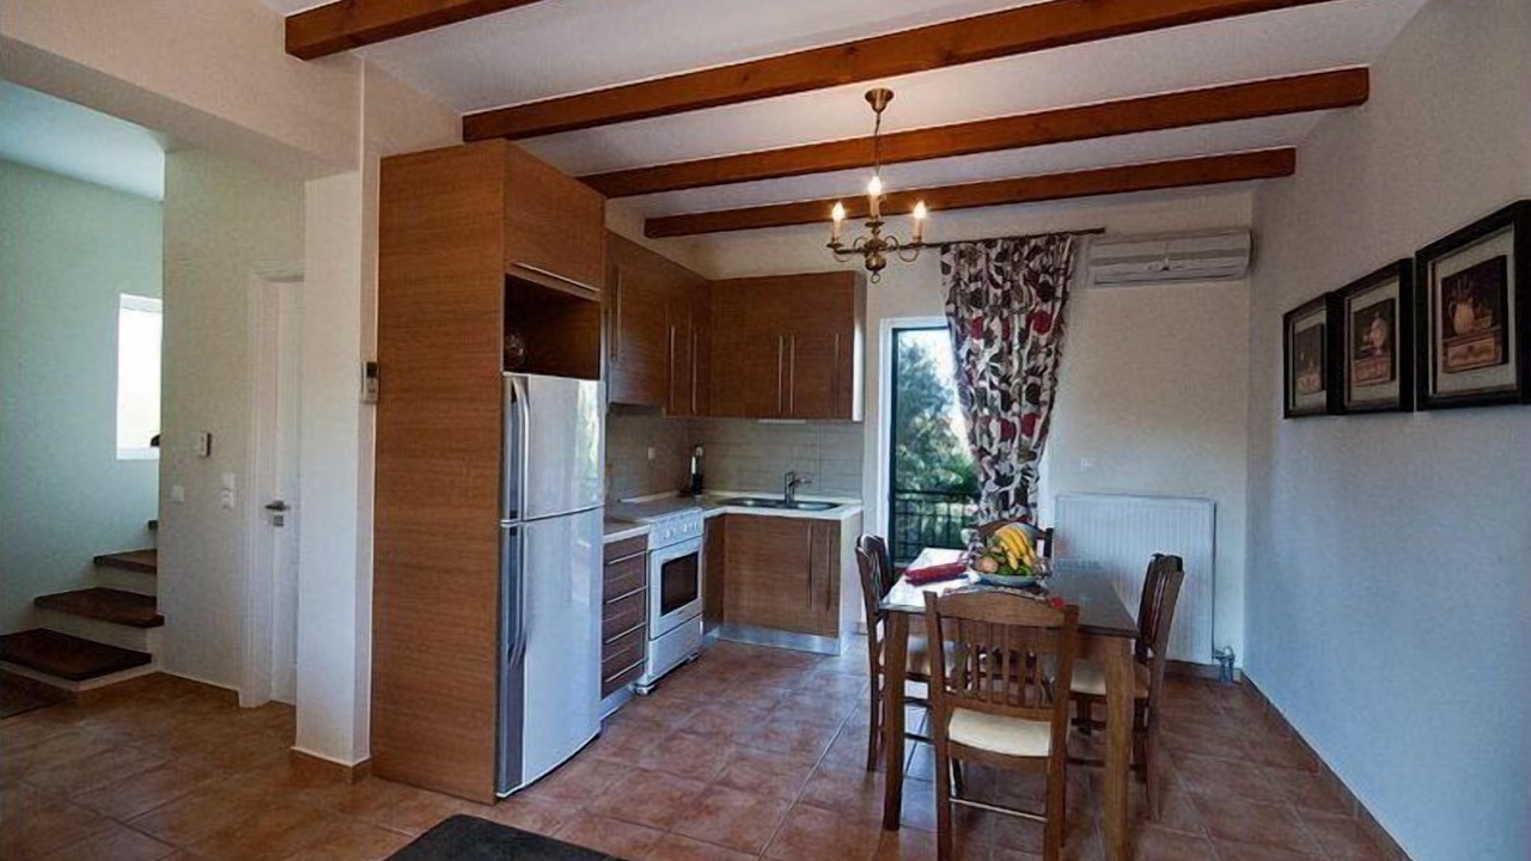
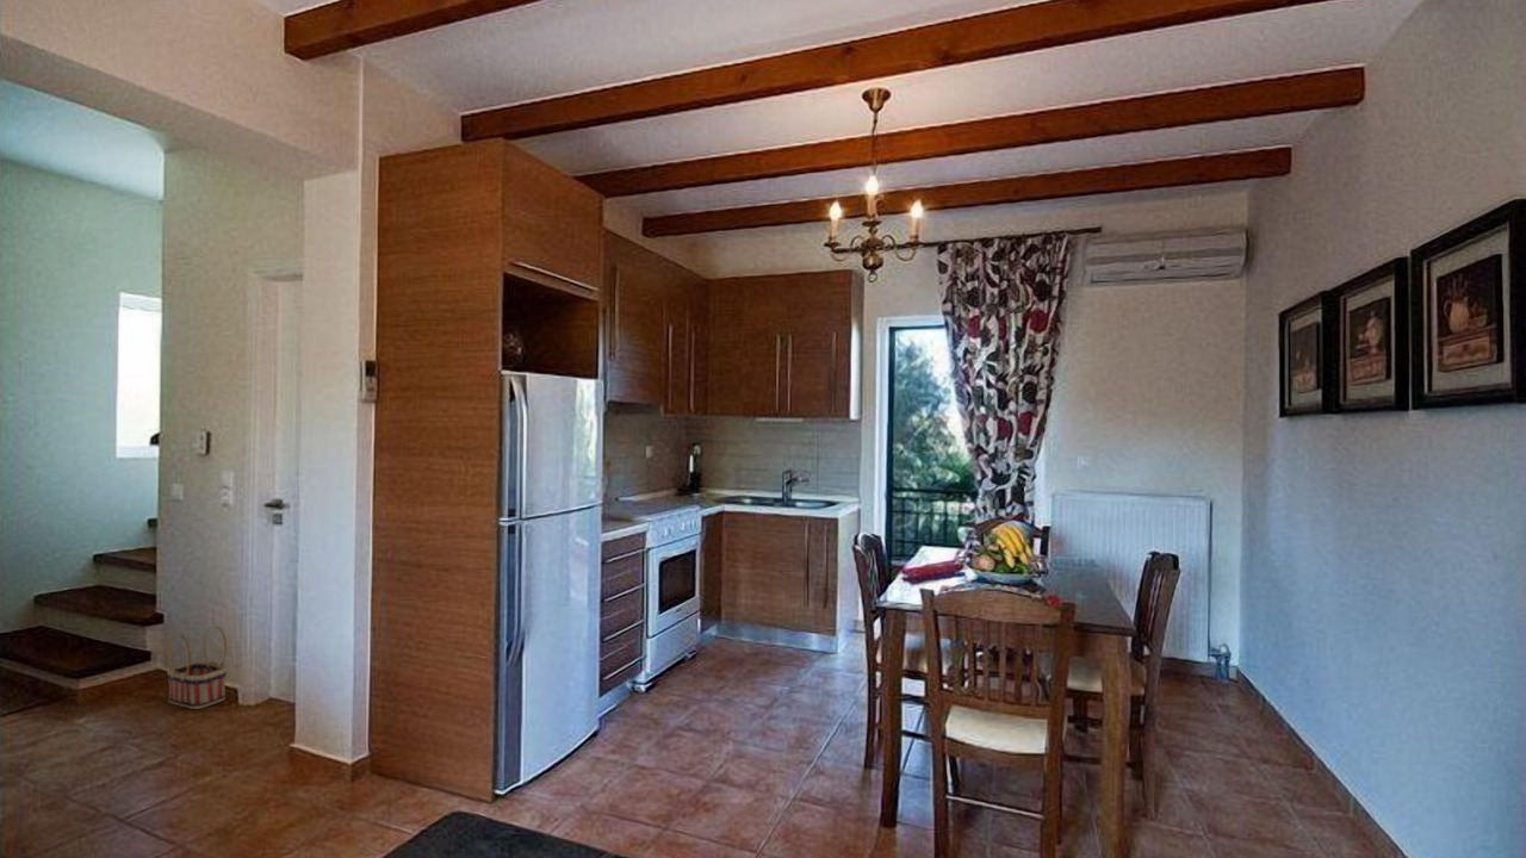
+ basket (197, 665)
